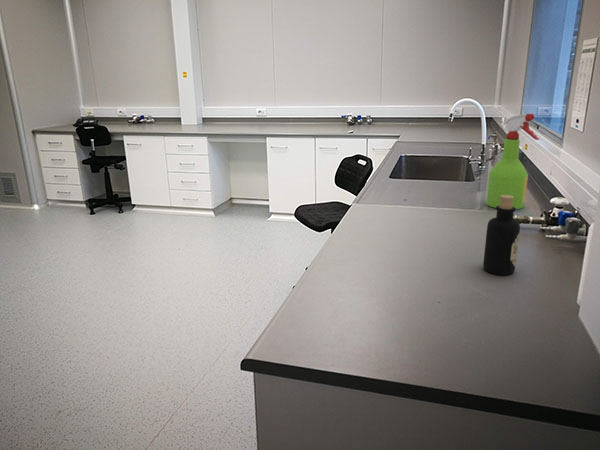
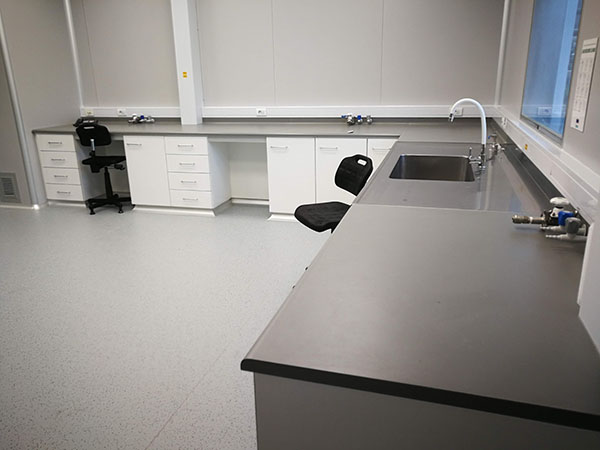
- spray bottle (514, 161)
- bottle (502, 234)
